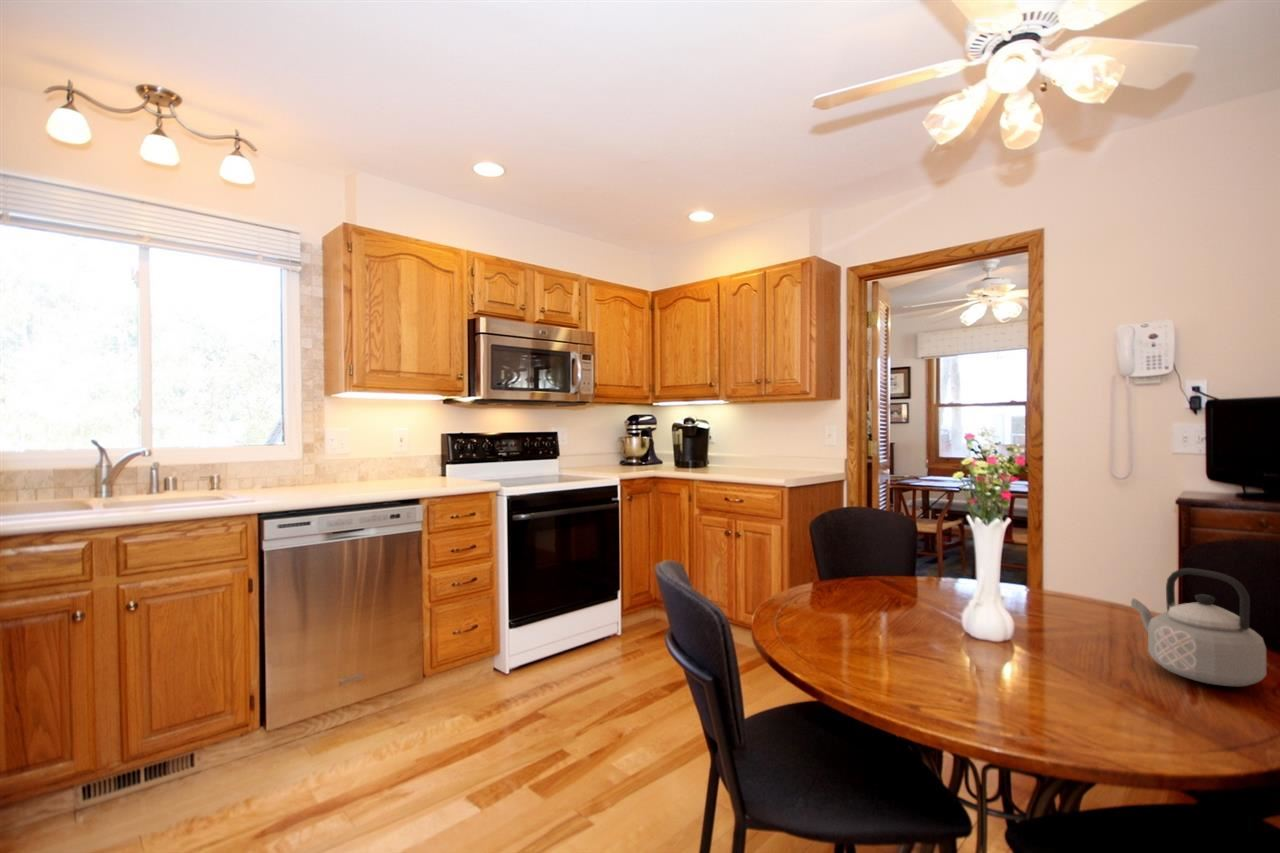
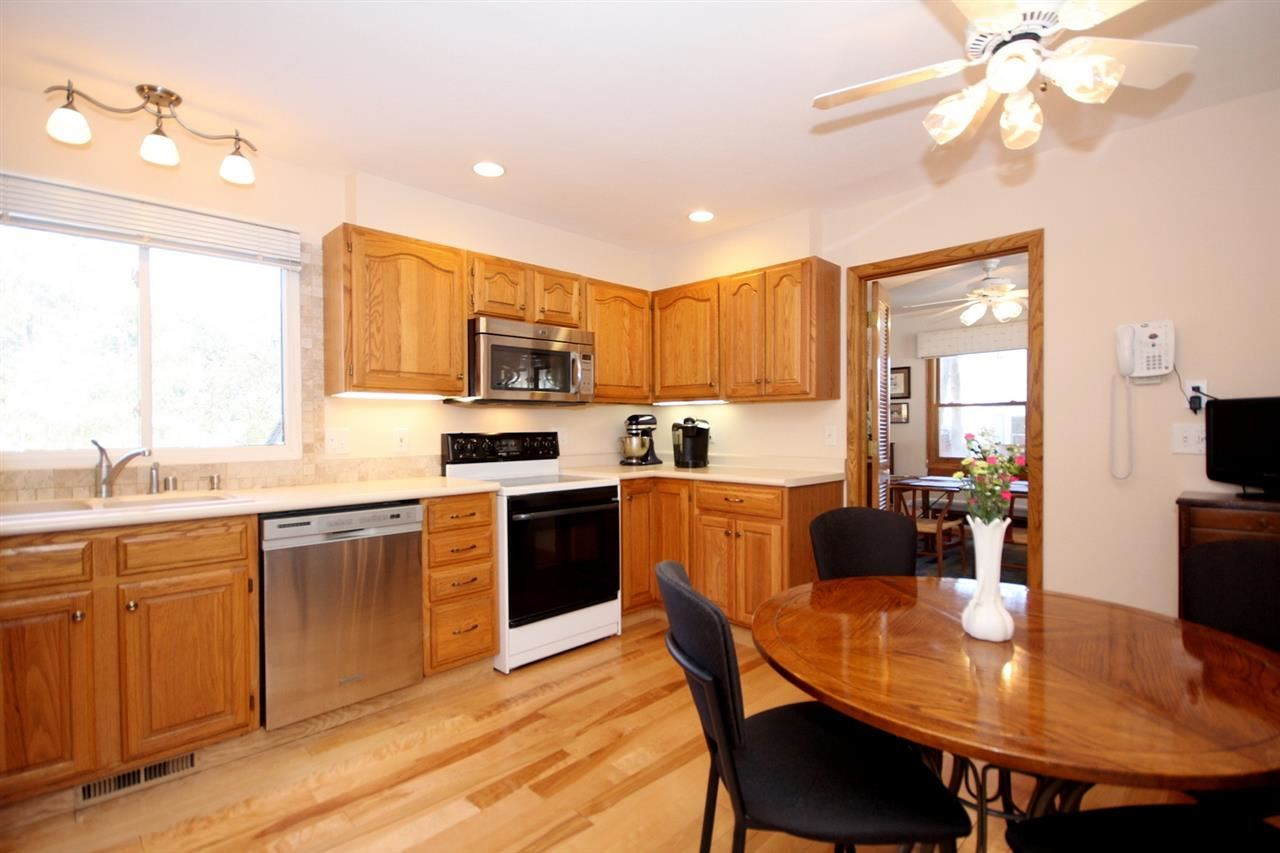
- teapot (1189, 619)
